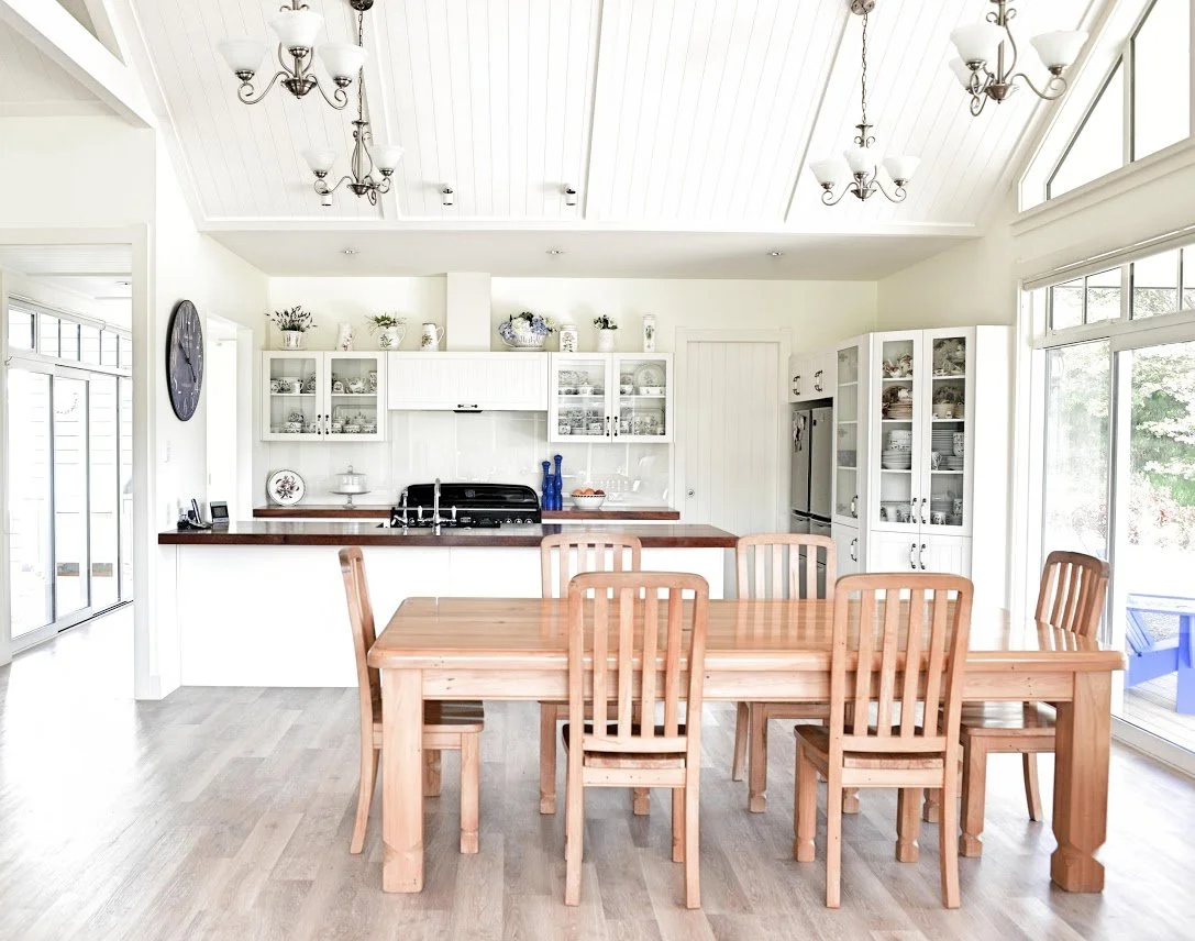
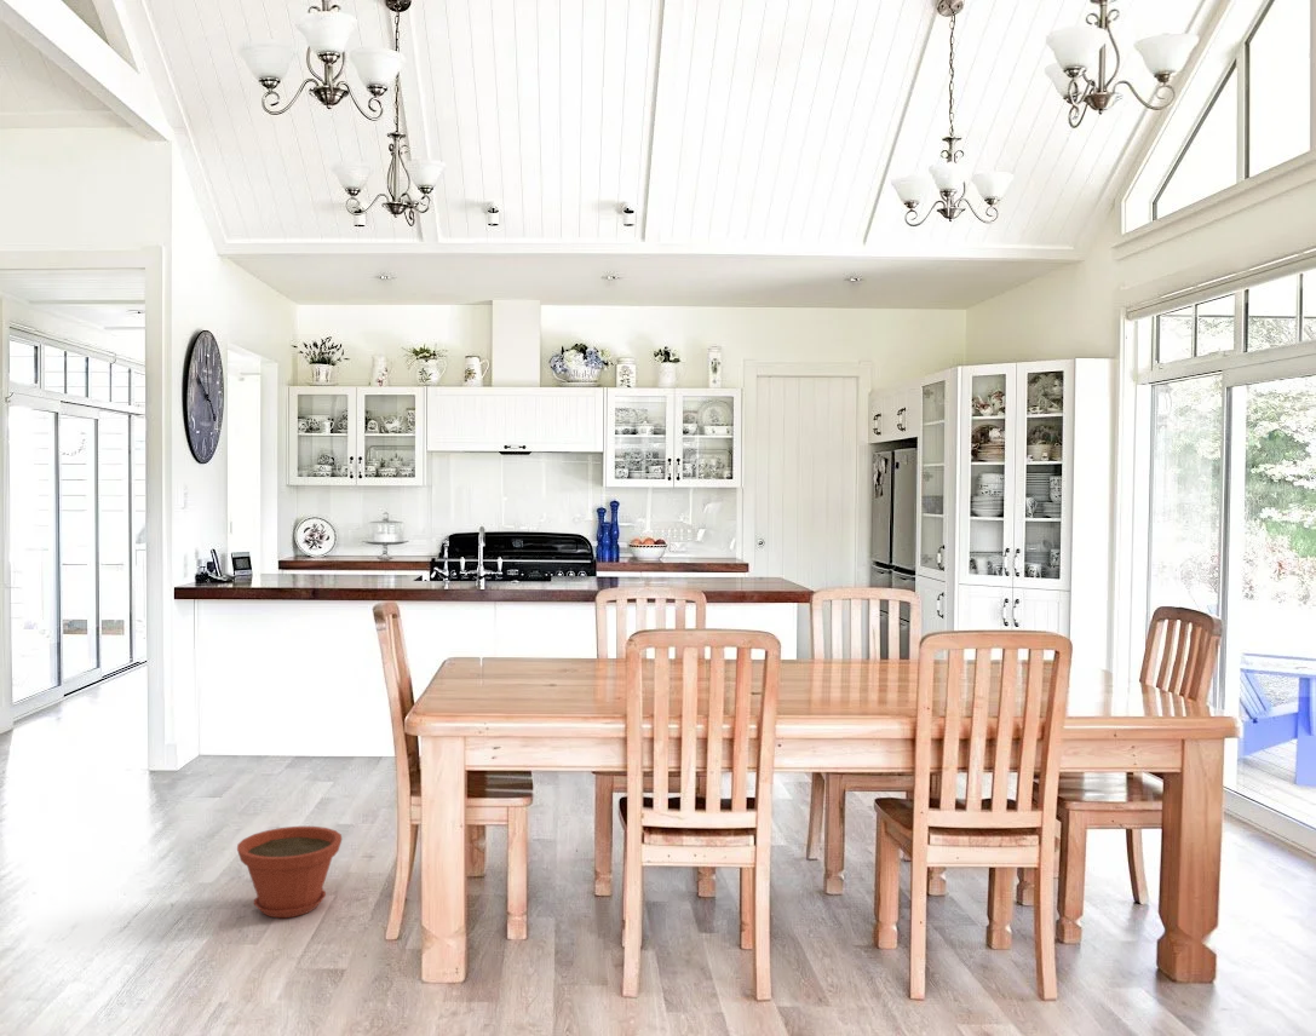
+ plant pot (289, 874)
